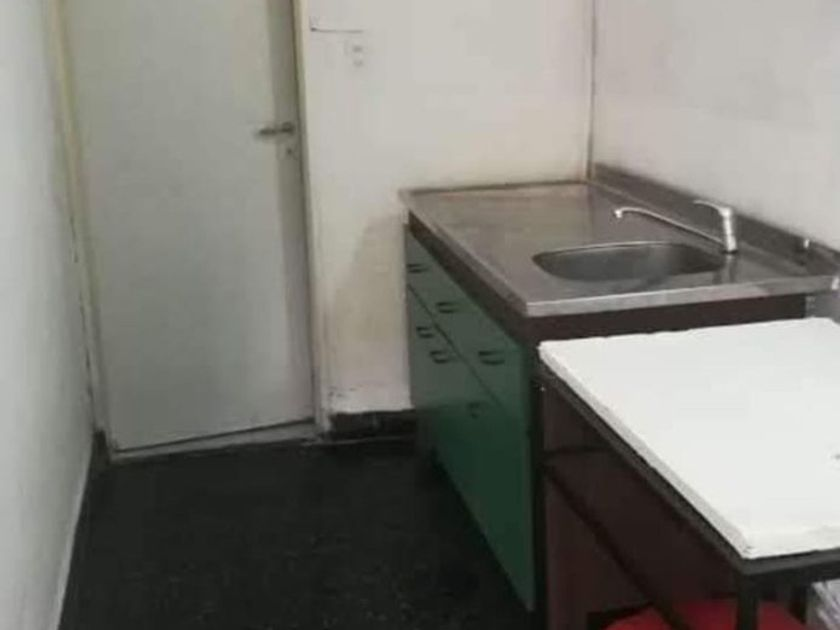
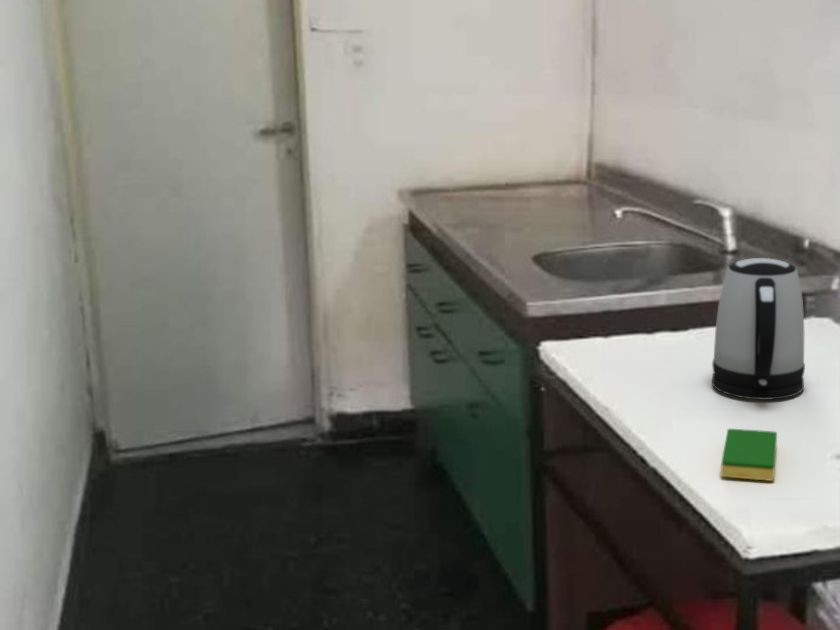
+ dish sponge (749, 453)
+ kettle (761, 327)
